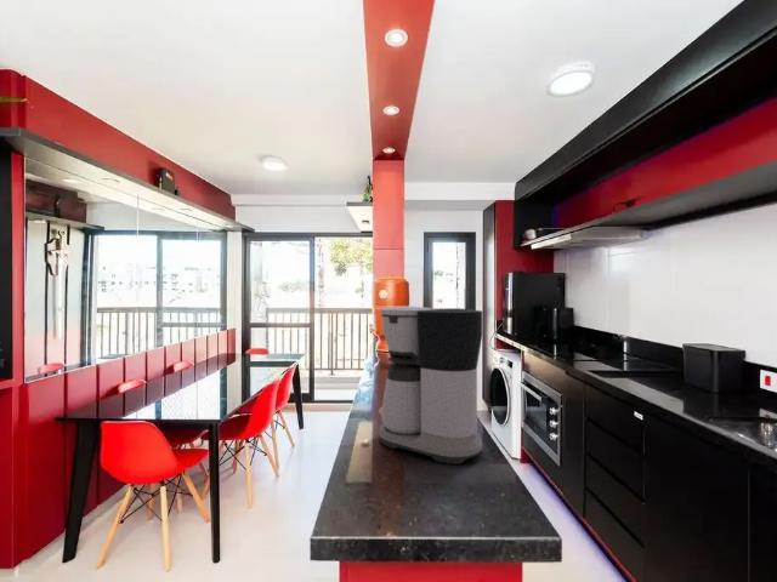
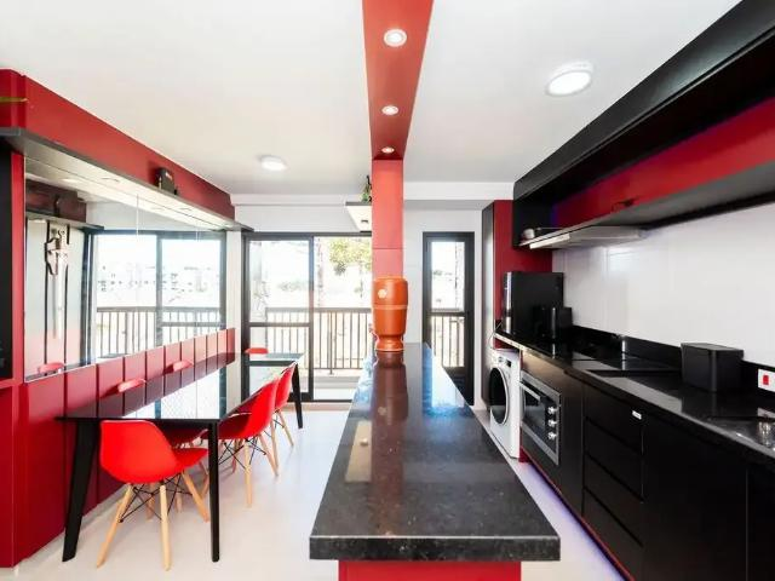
- coffee maker (432, 373)
